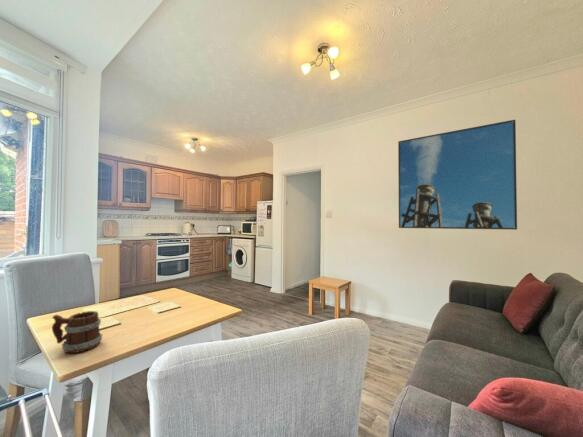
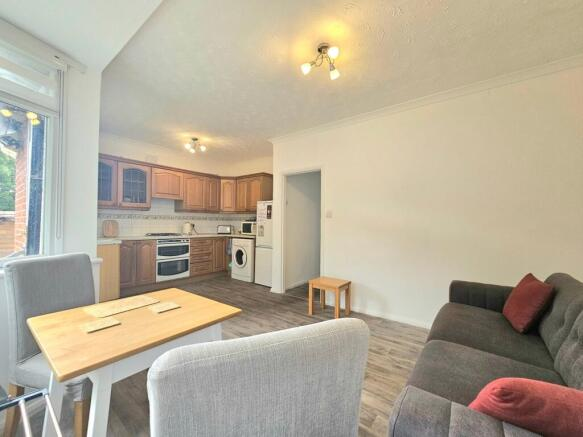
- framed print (450, 180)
- mug (77, 330)
